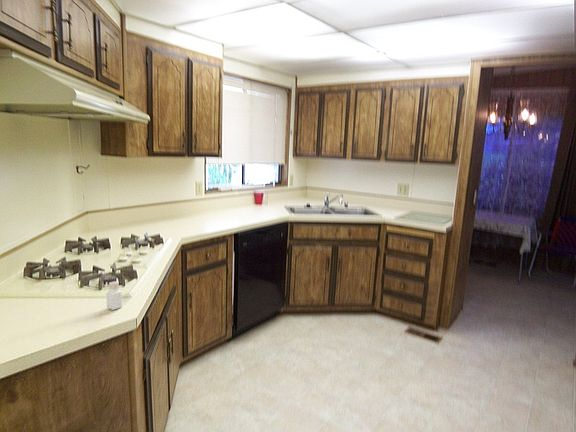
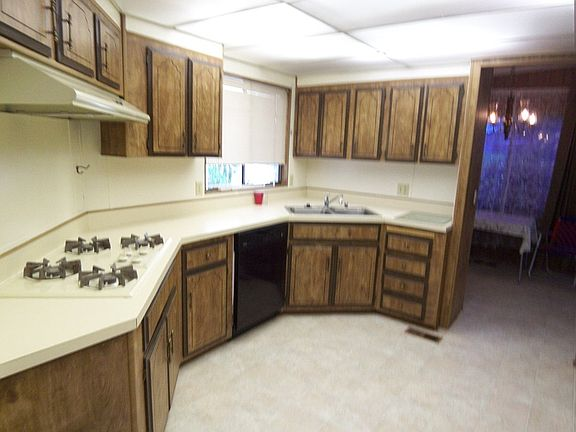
- pepper shaker (114, 295)
